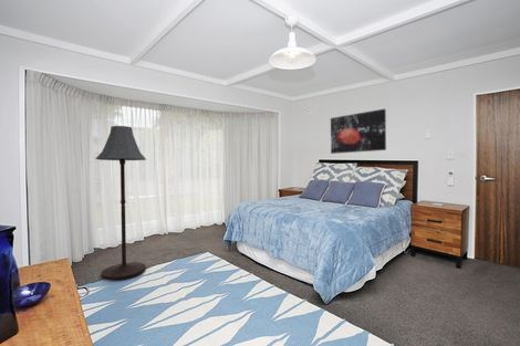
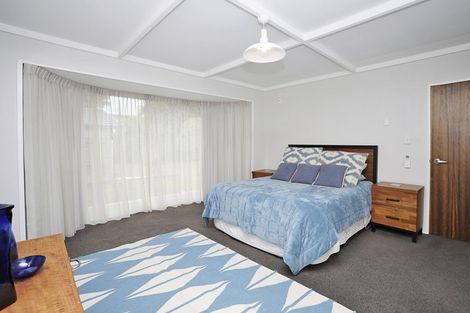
- wall art (355, 133)
- floor lamp (123, 199)
